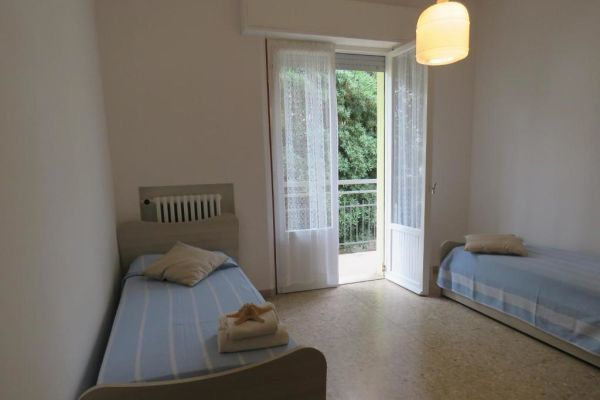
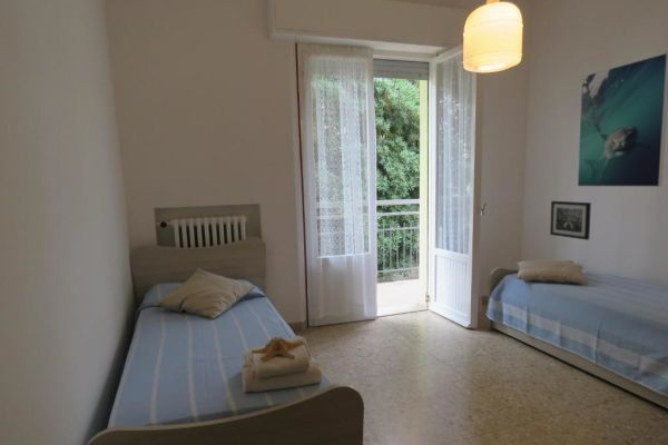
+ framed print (618, 127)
+ wall art (569, 219)
